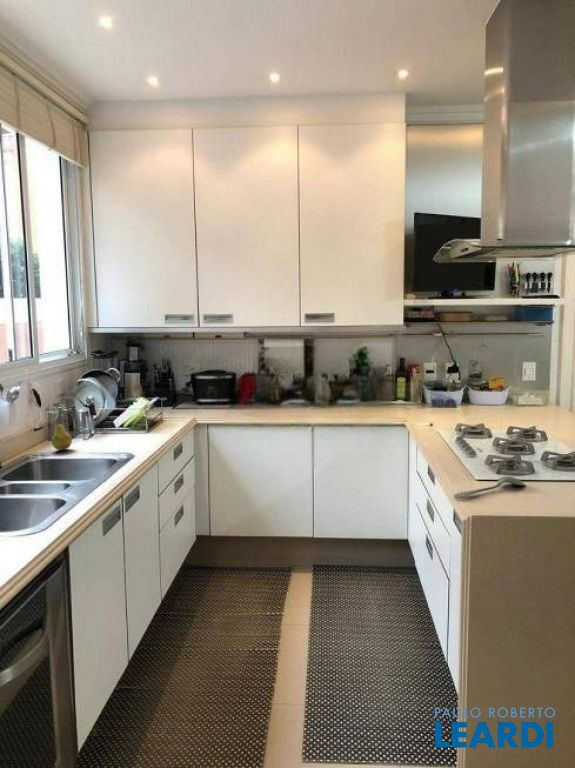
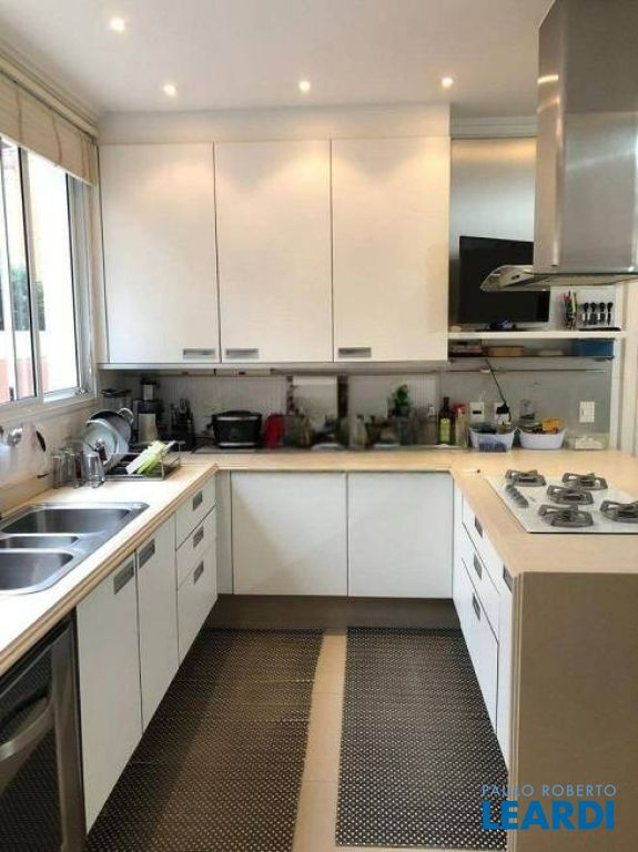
- fruit (61, 435)
- spoon (492, 486)
